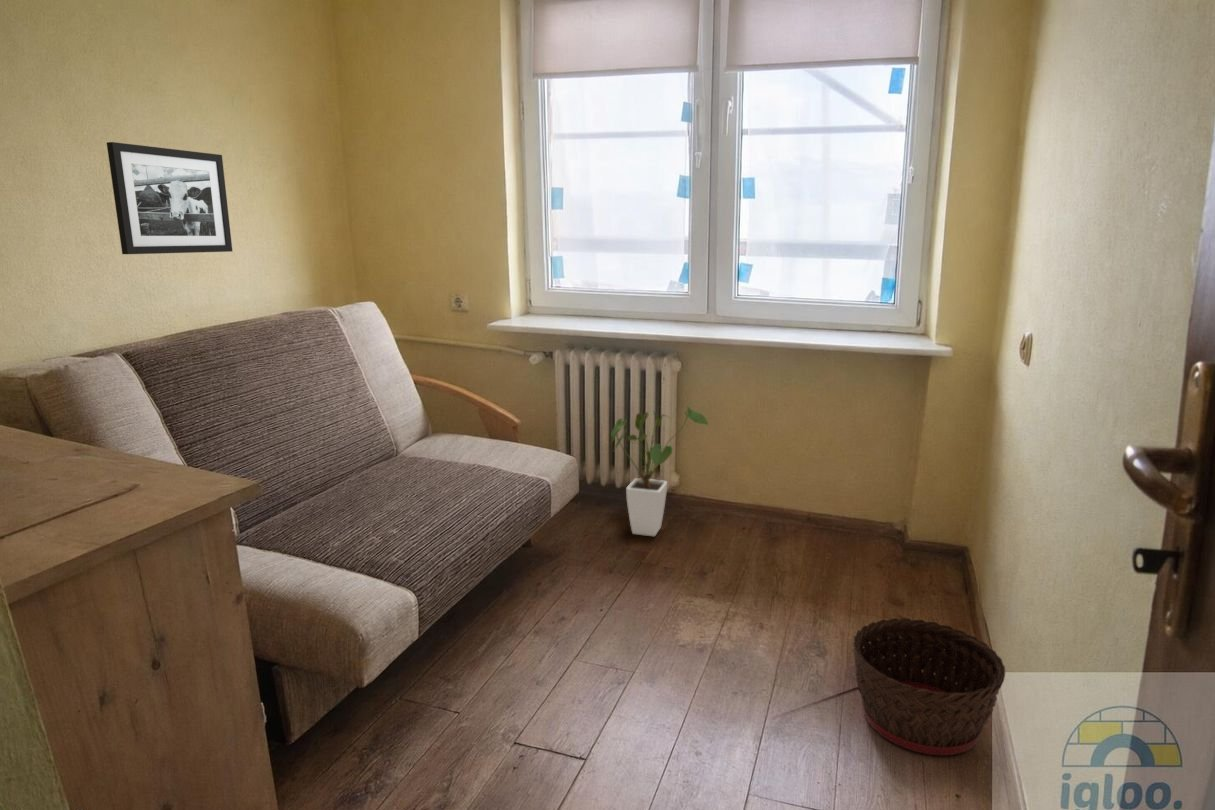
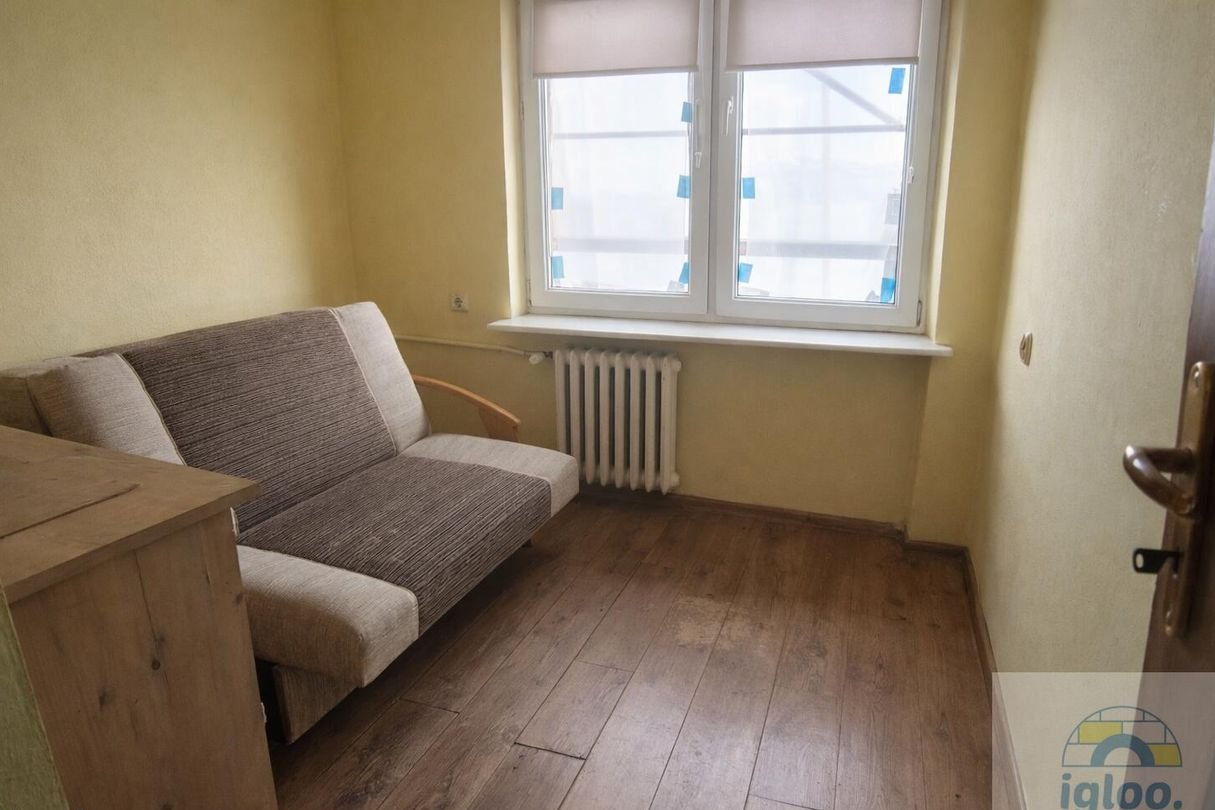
- picture frame (175, 201)
- house plant (654, 470)
- basket (923, 686)
